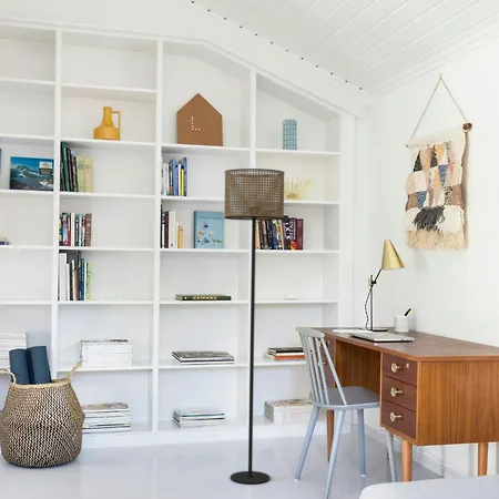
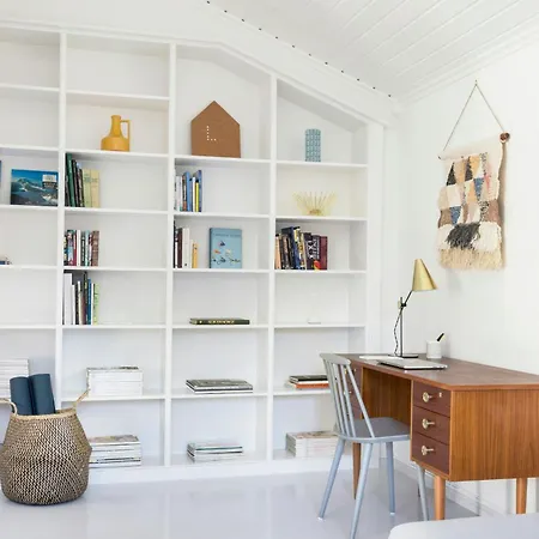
- floor lamp (252, 325)
